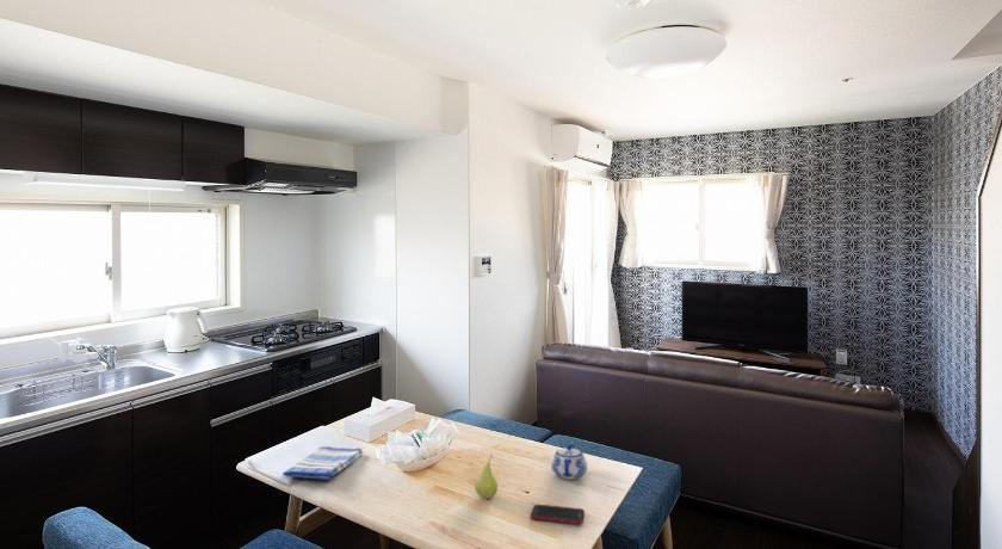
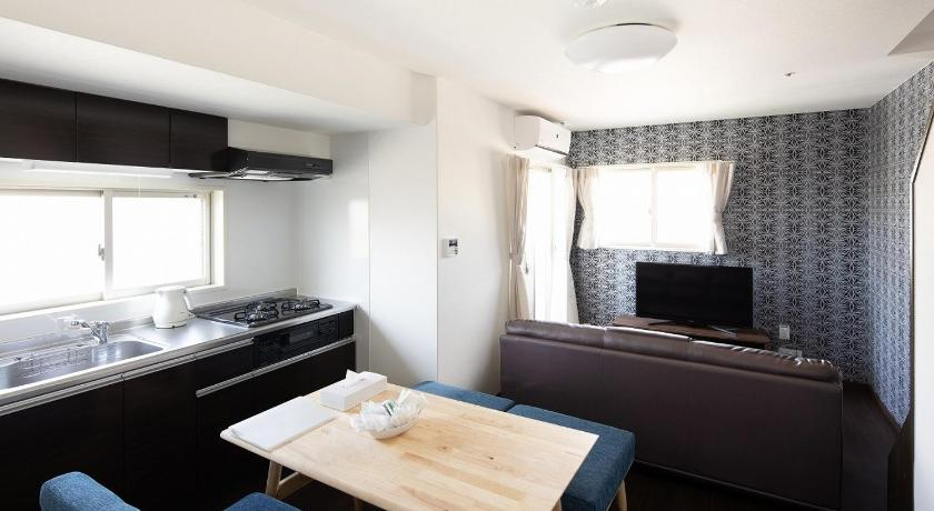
- cell phone (557, 513)
- teapot (569, 458)
- fruit (487, 476)
- dish towel (324, 461)
